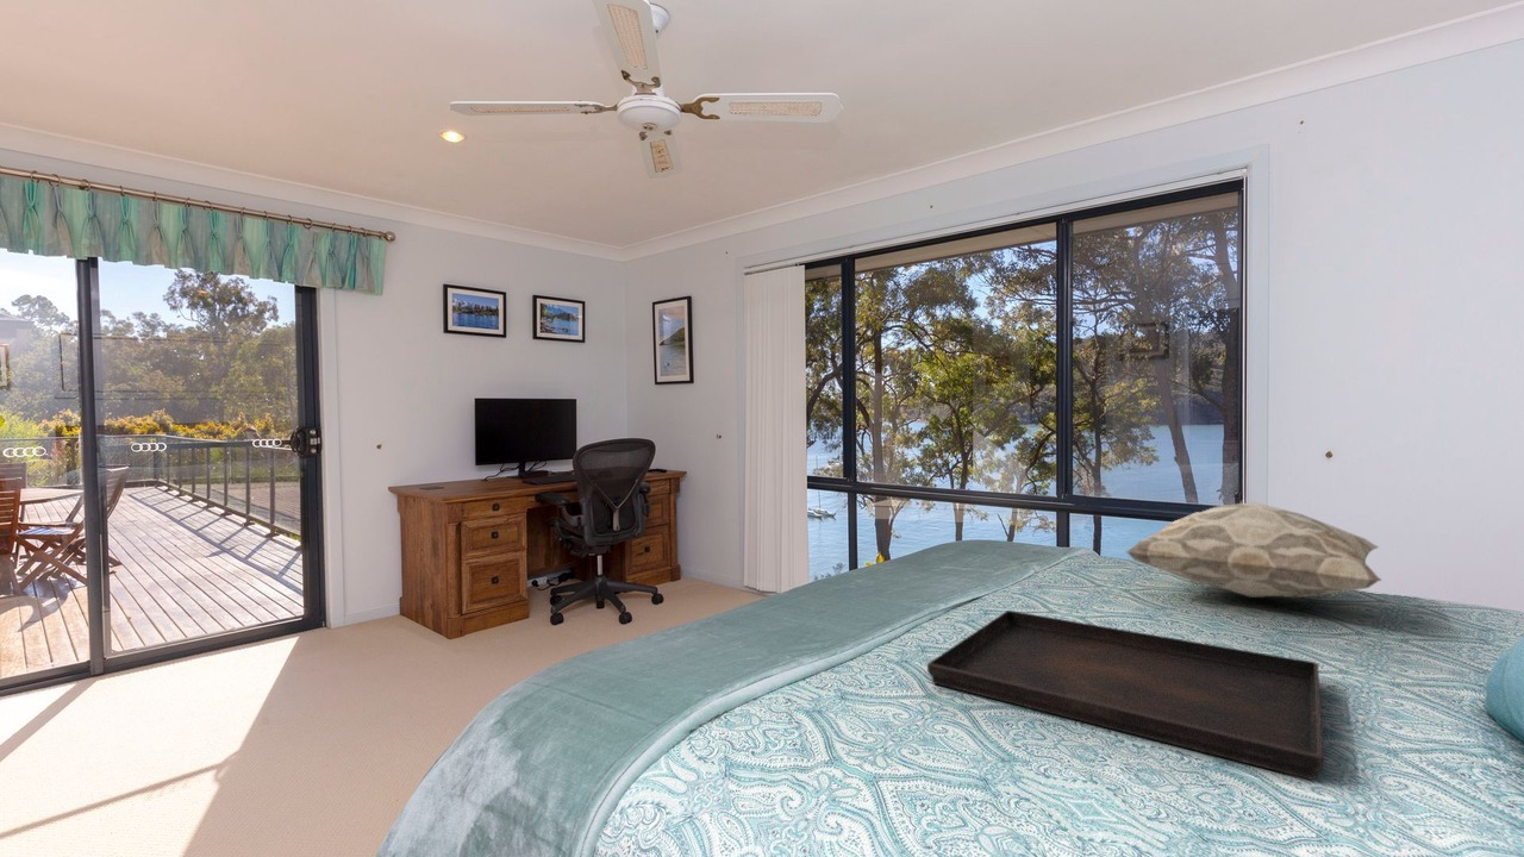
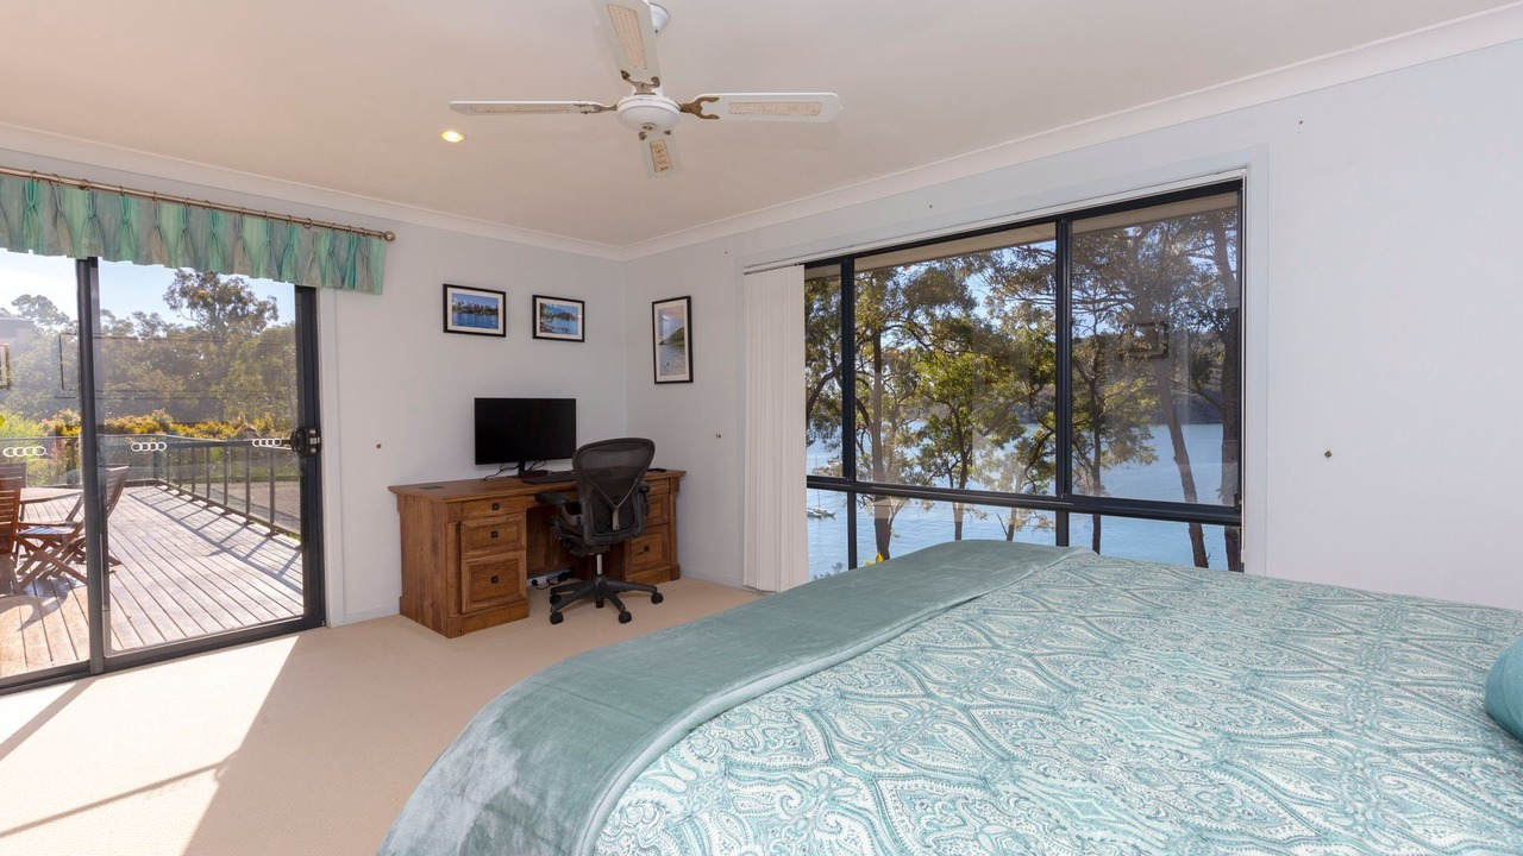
- decorative pillow (1251, 549)
- serving tray (1120, 673)
